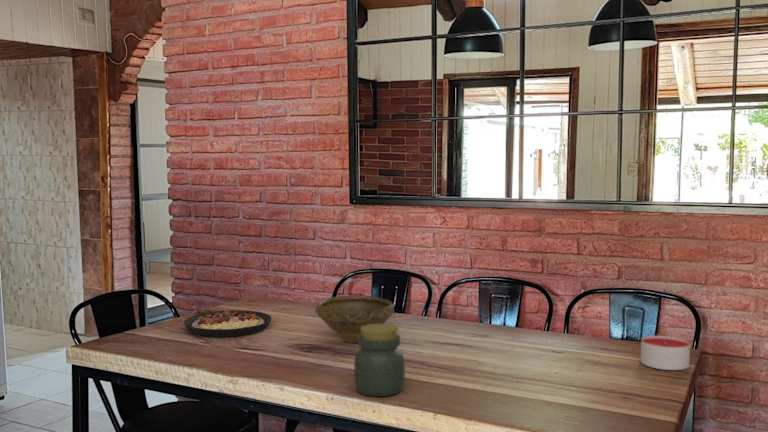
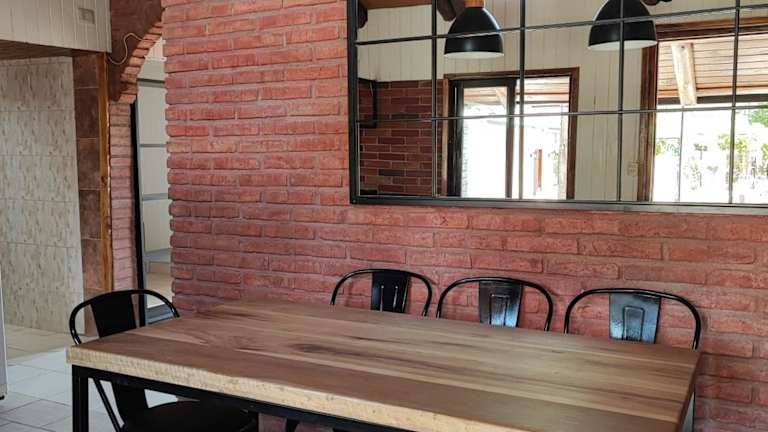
- candle (664, 351)
- plate (228, 321)
- bowl (354, 321)
- jar (379, 358)
